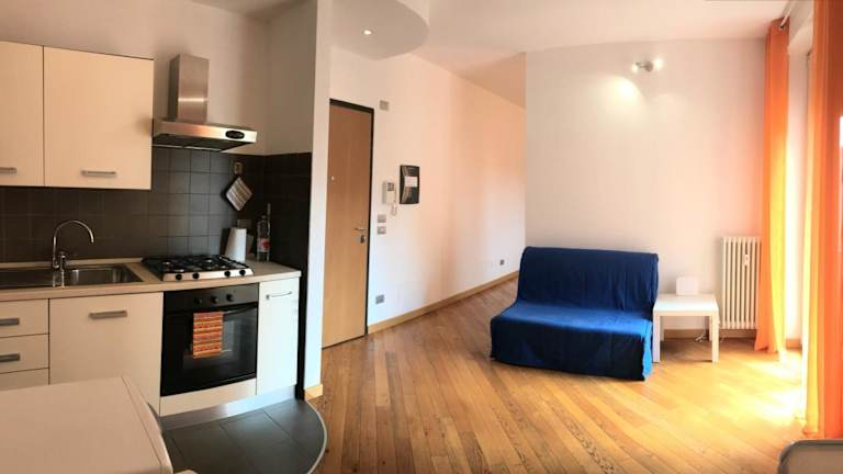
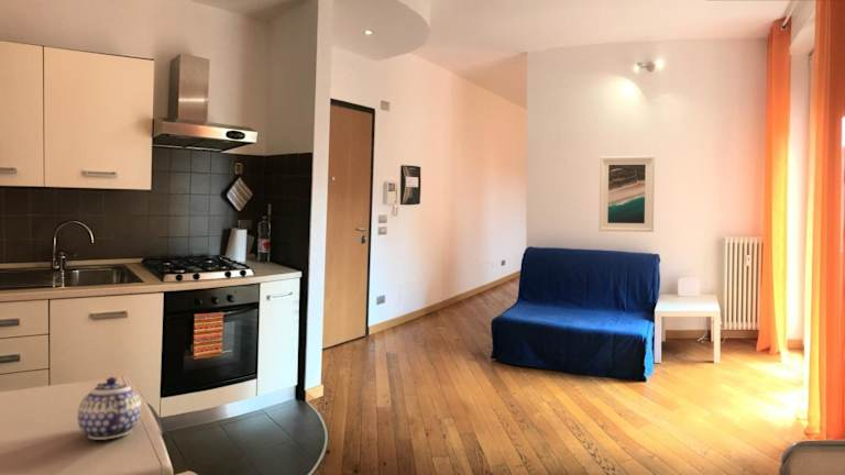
+ teapot (110, 406)
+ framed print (626, 194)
